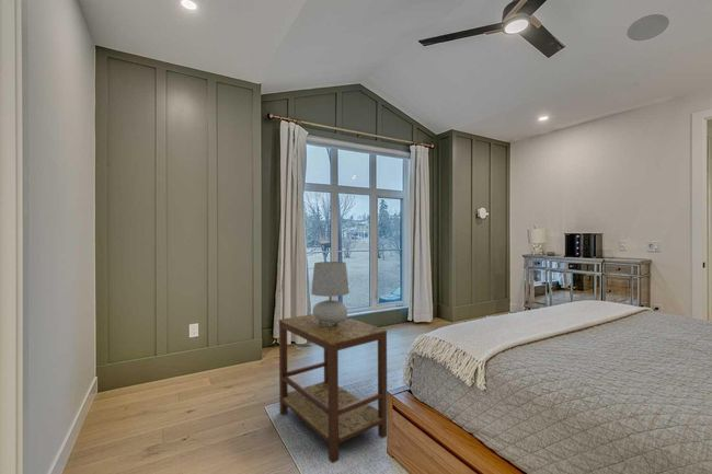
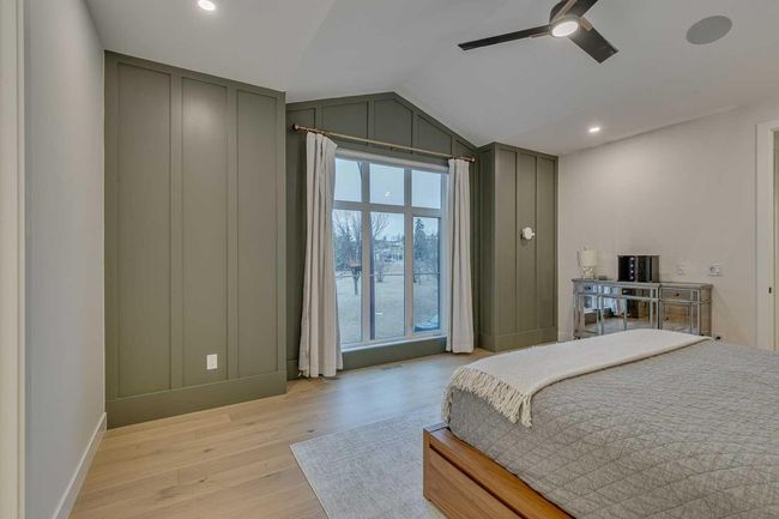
- table lamp (329, 292)
- side table (330, 373)
